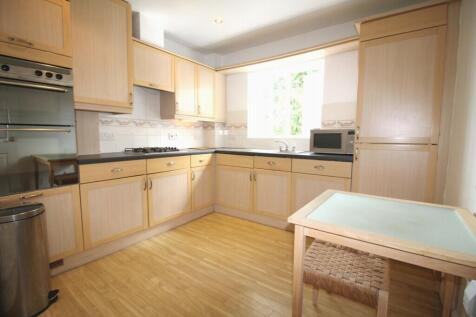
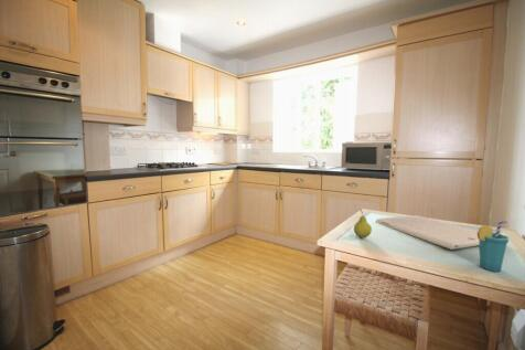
+ fruit (363, 223)
+ cup (493, 244)
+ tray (430, 229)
